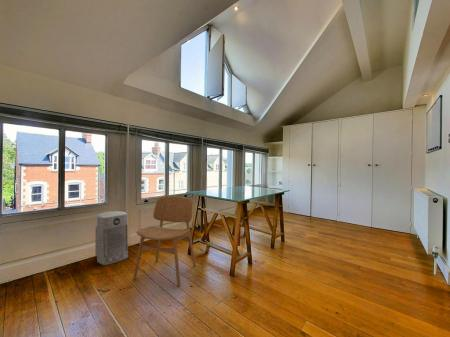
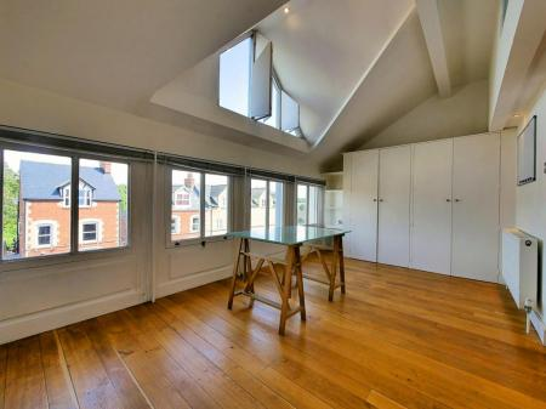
- dining chair (166, 236)
- air purifier (111, 235)
